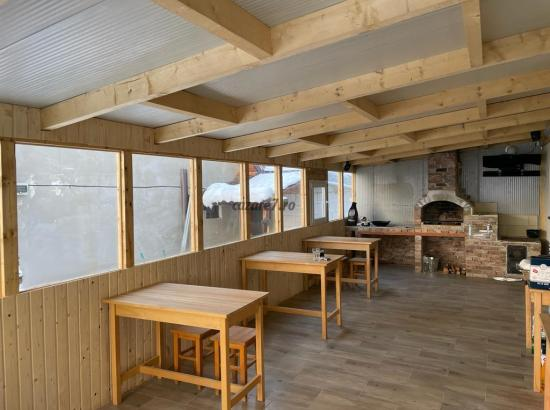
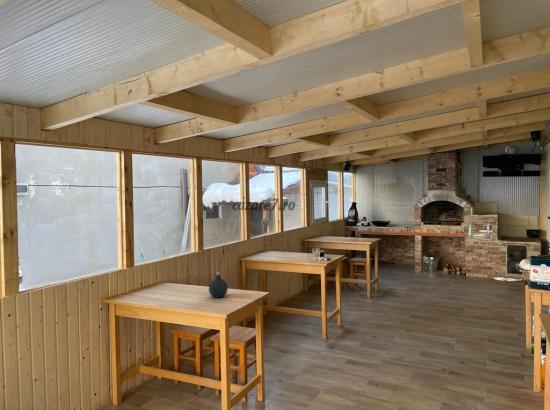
+ bottle (218, 284)
